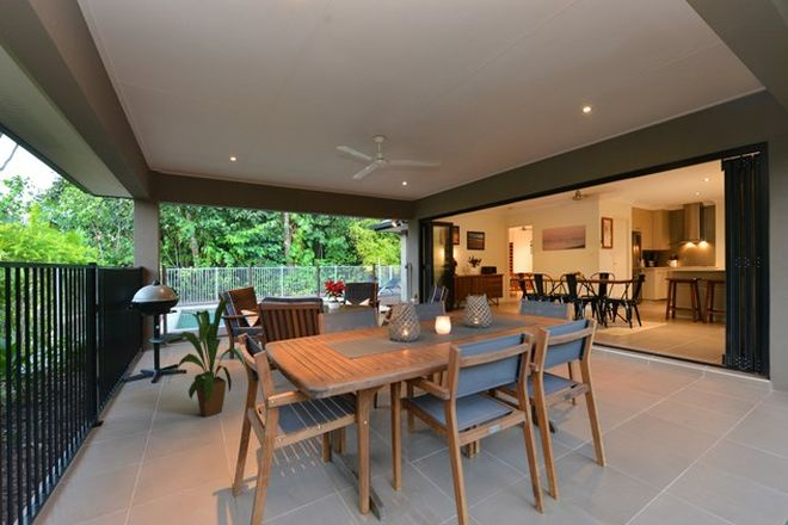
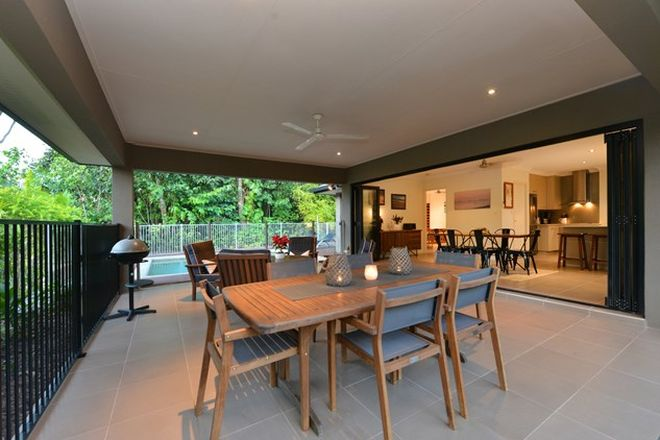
- house plant (198, 359)
